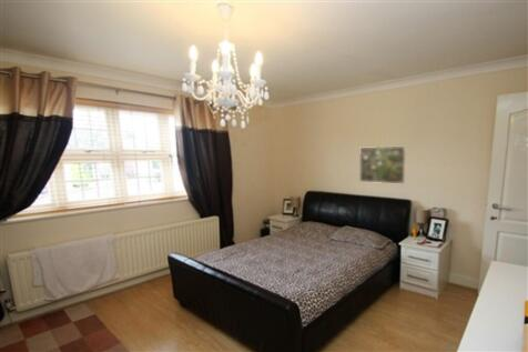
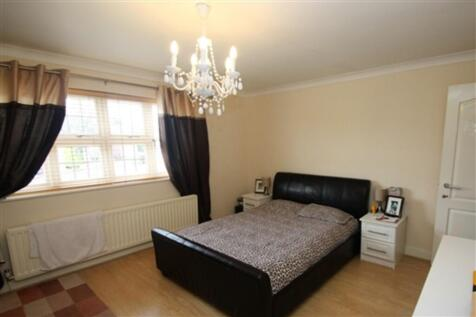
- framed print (380, 164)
